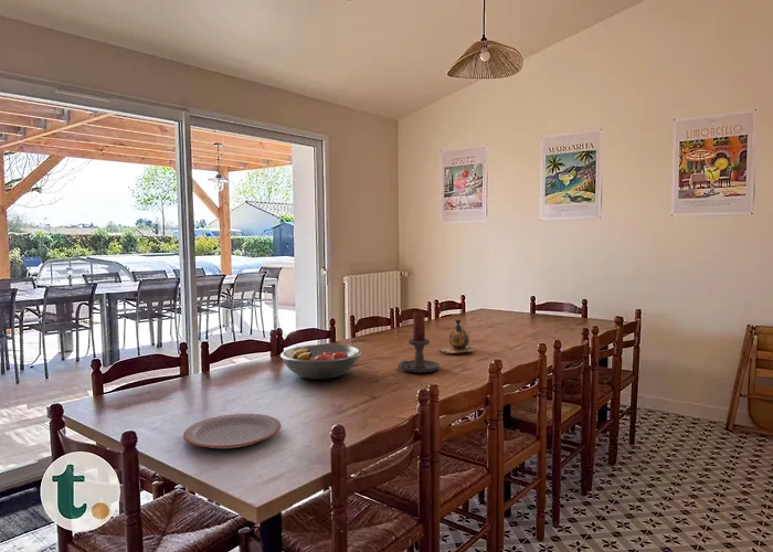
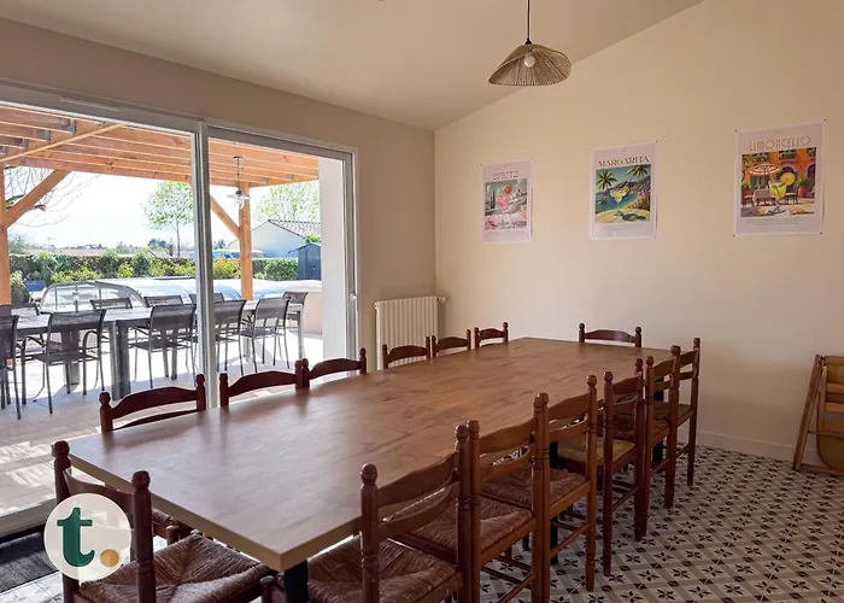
- vase (457, 335)
- fruit bowl (321, 360)
- plate (233, 432)
- candle holder (415, 341)
